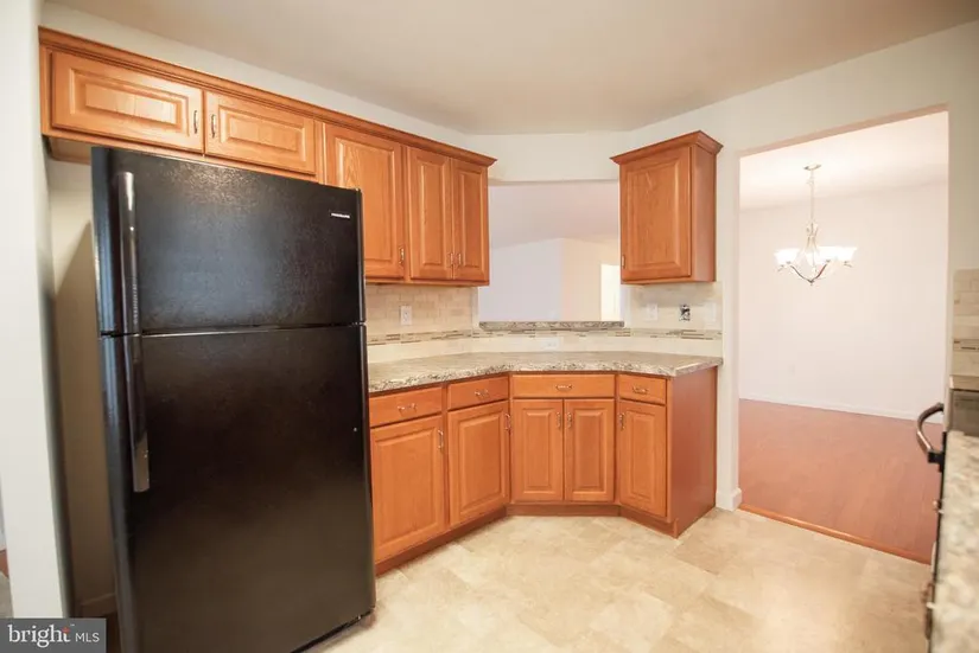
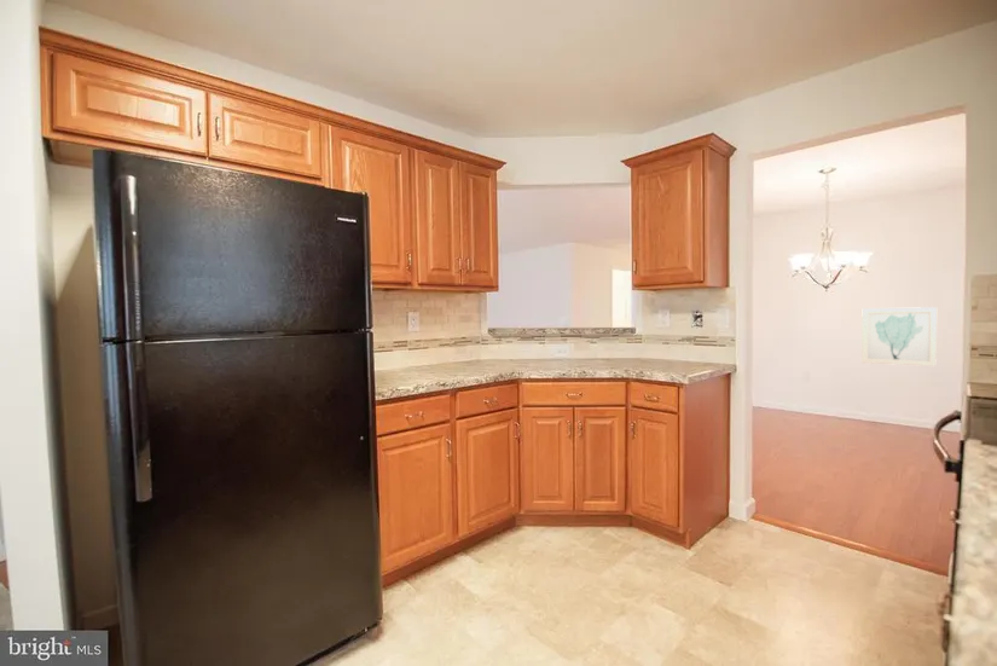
+ wall art (897, 336)
